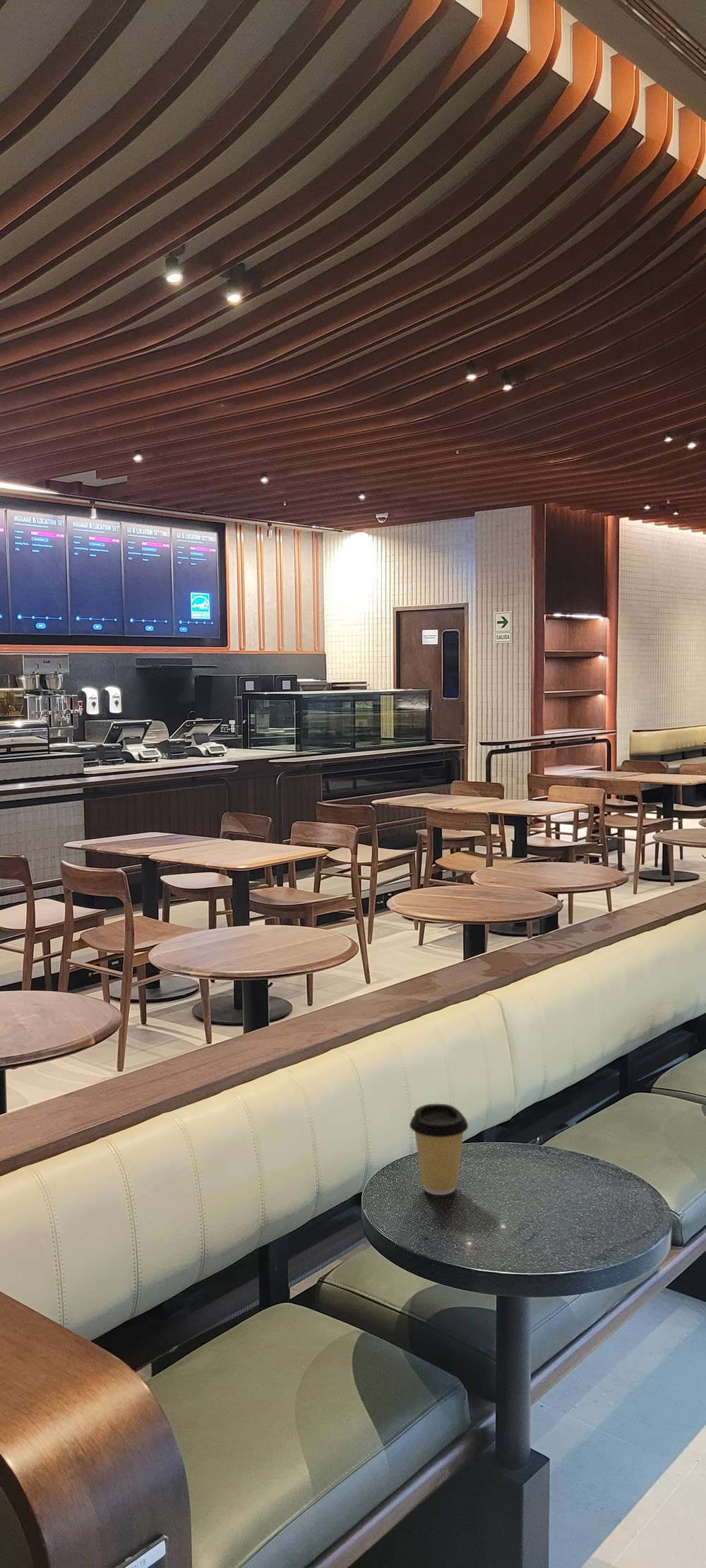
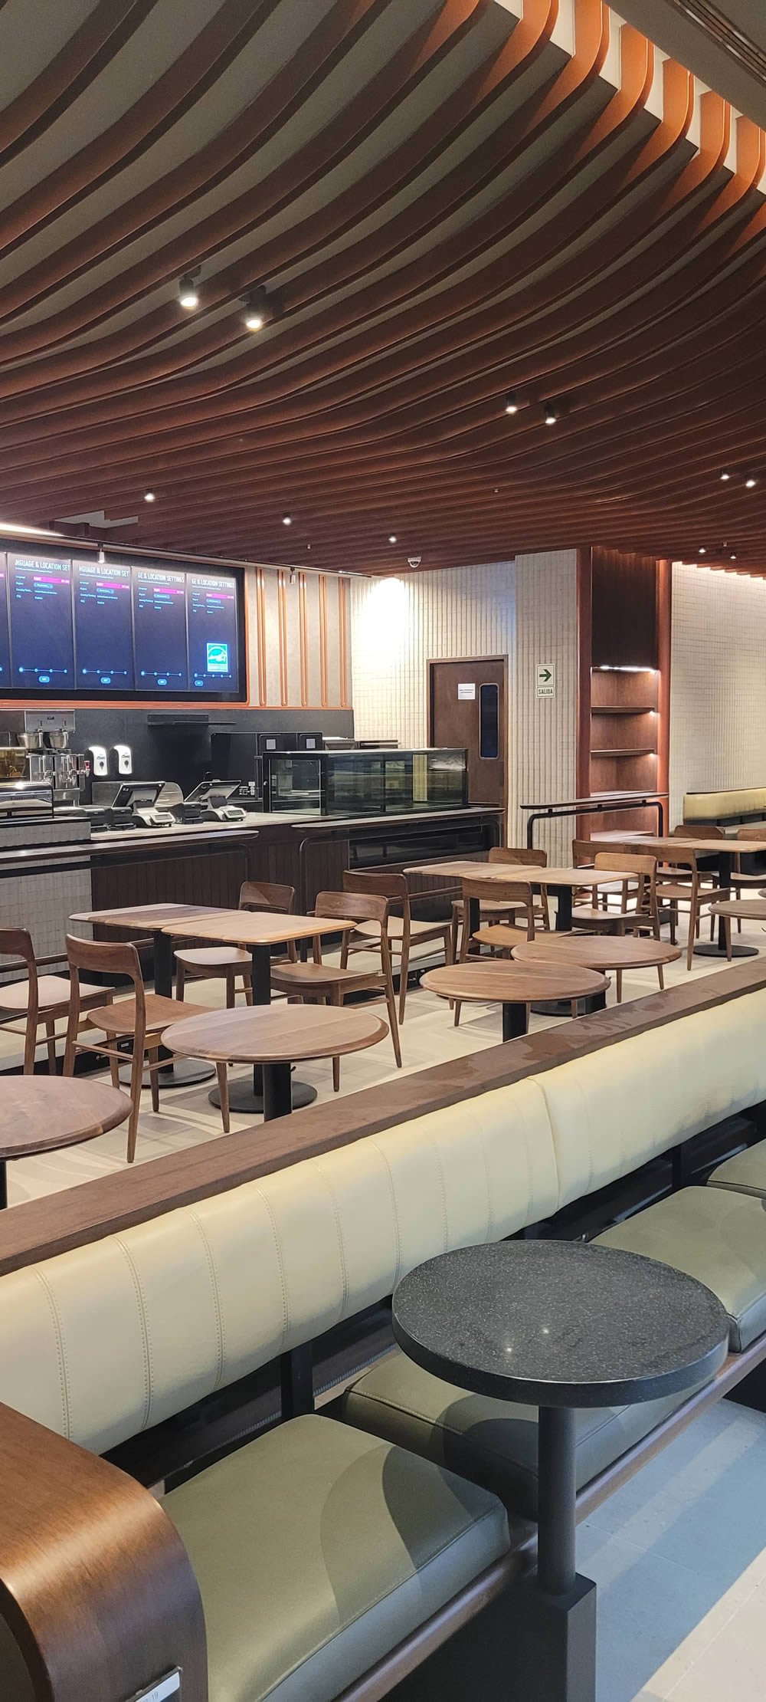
- coffee cup (438, 1150)
